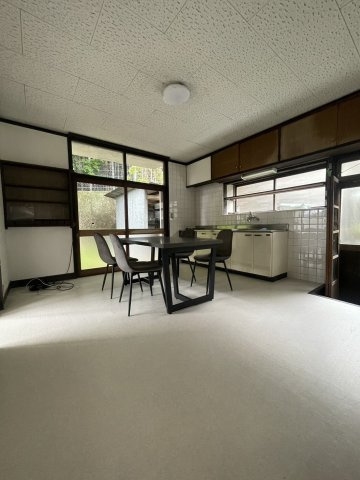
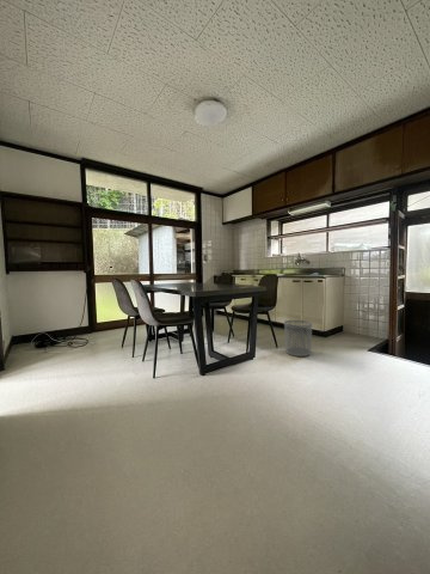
+ waste bin (297, 337)
